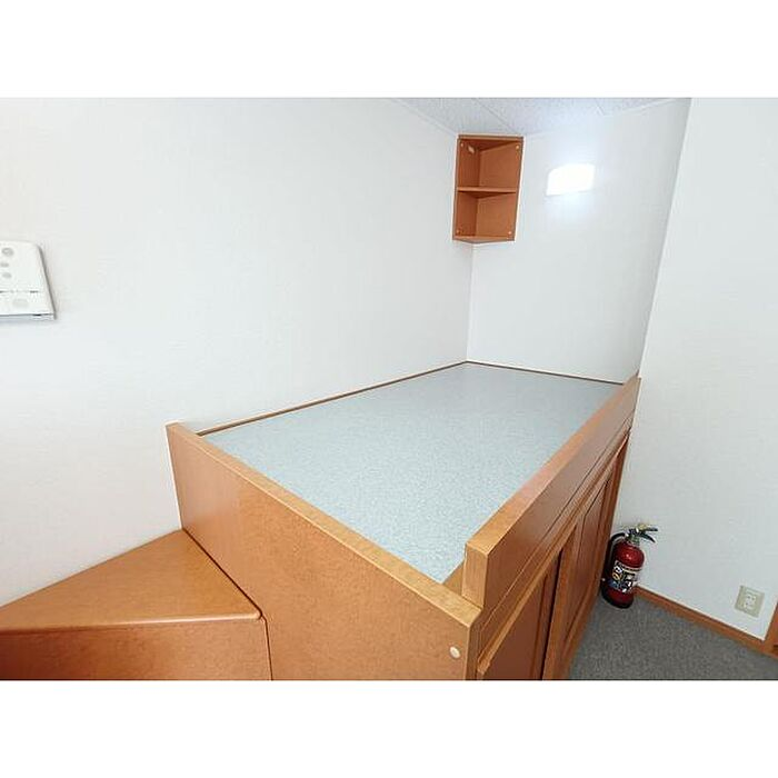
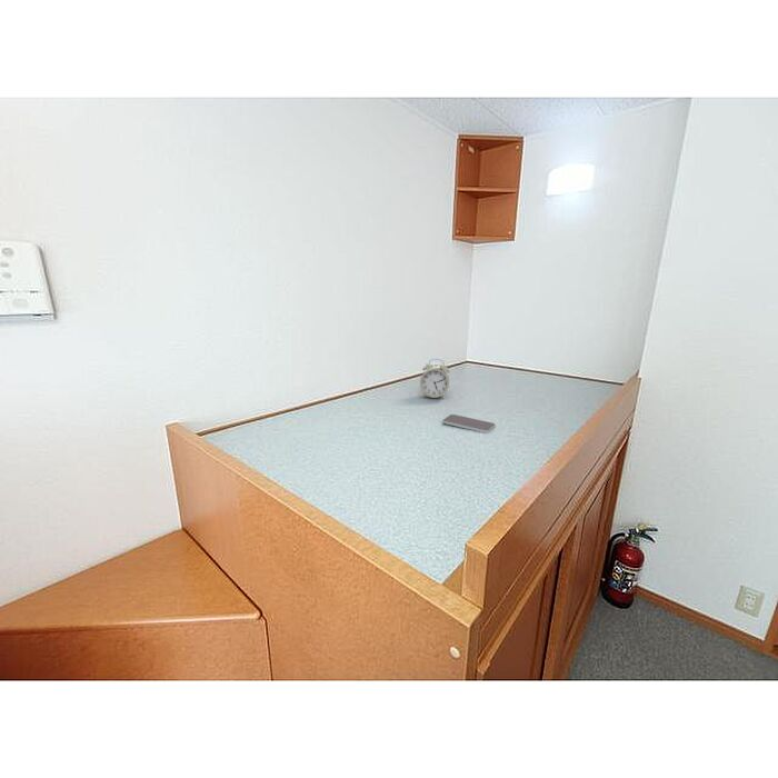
+ smartphone (468, 422)
+ alarm clock (435, 378)
